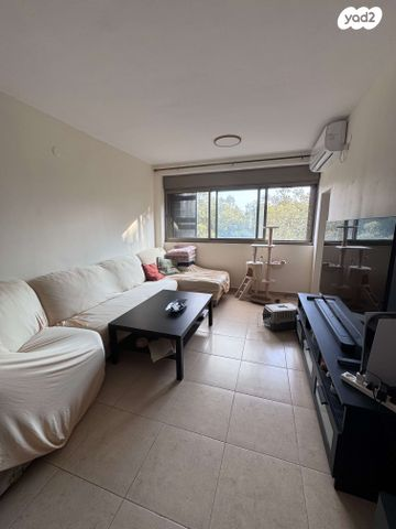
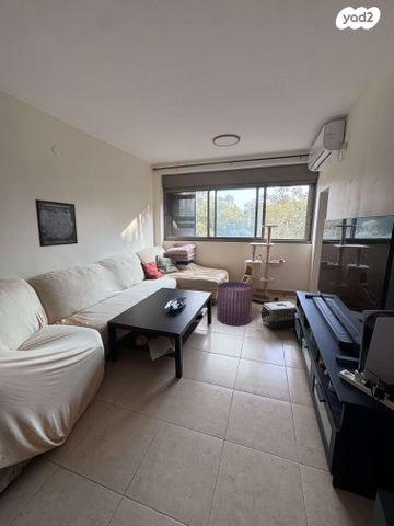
+ wall art (58, 224)
+ pouf (233, 301)
